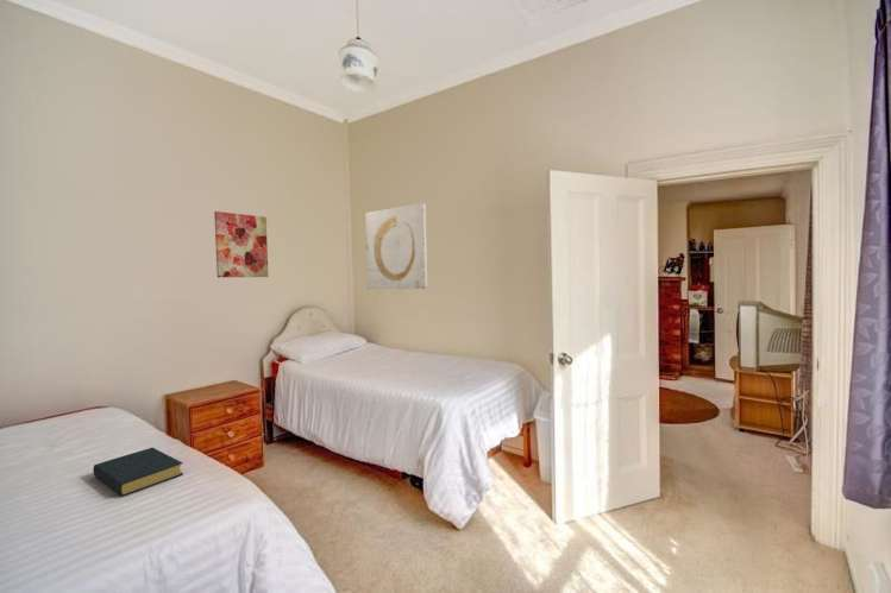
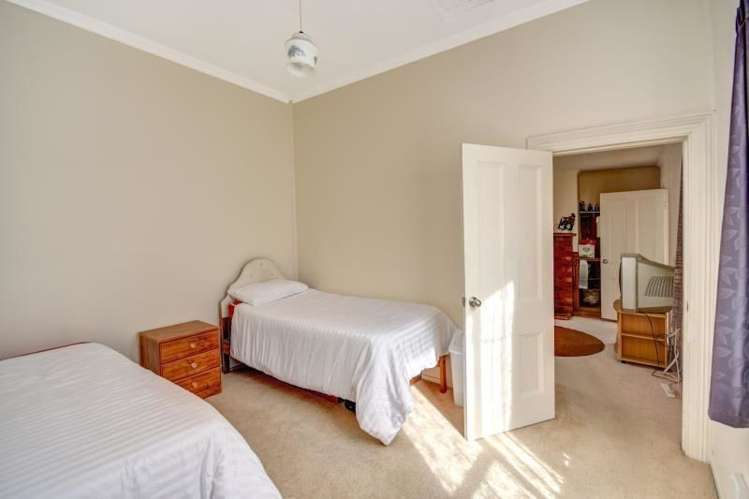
- hardback book (138, 469)
- wall art (395, 248)
- wall art (243, 245)
